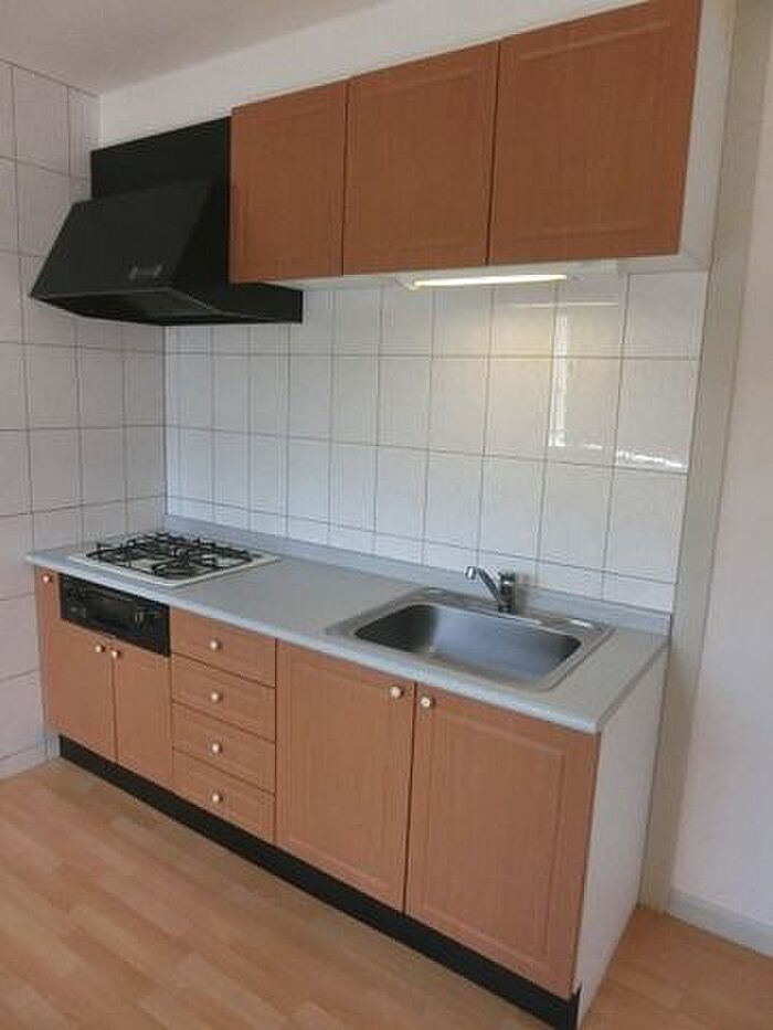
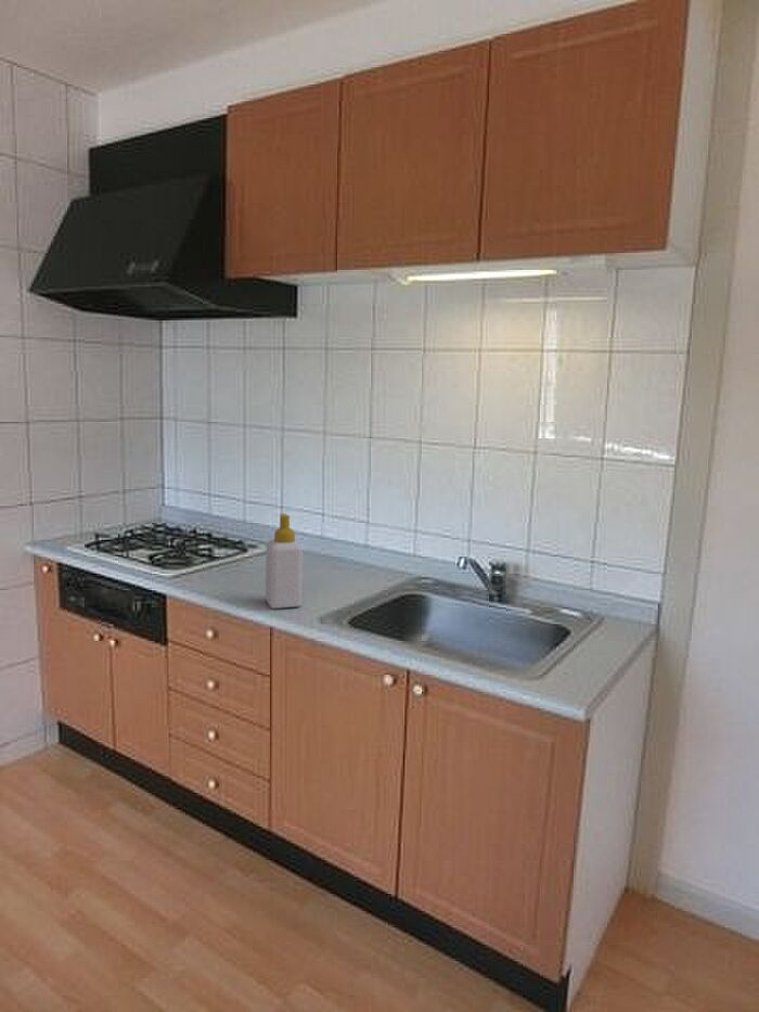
+ soap bottle (284, 560)
